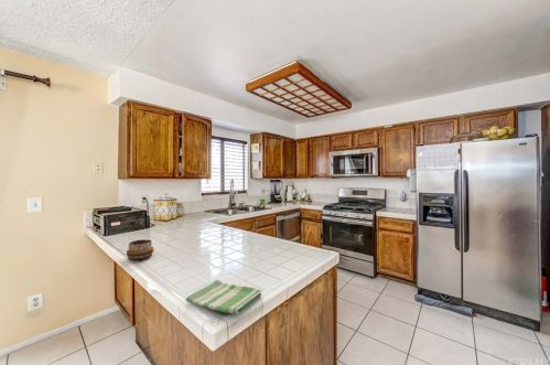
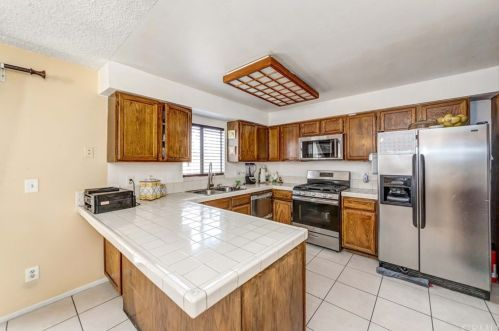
- decorative bowl (140, 249)
- dish towel (225, 294)
